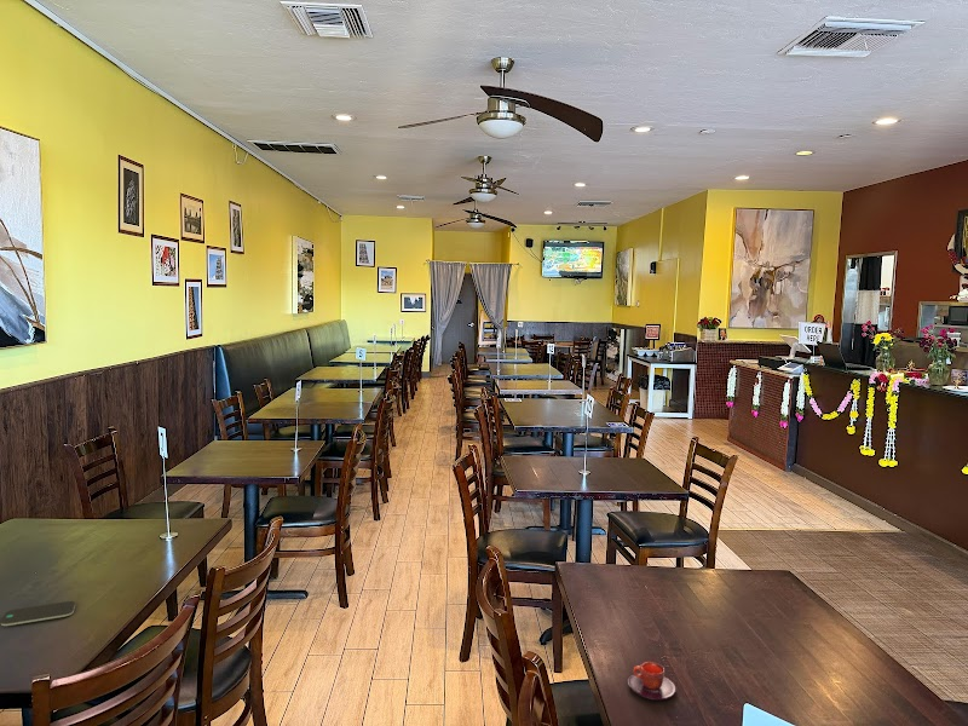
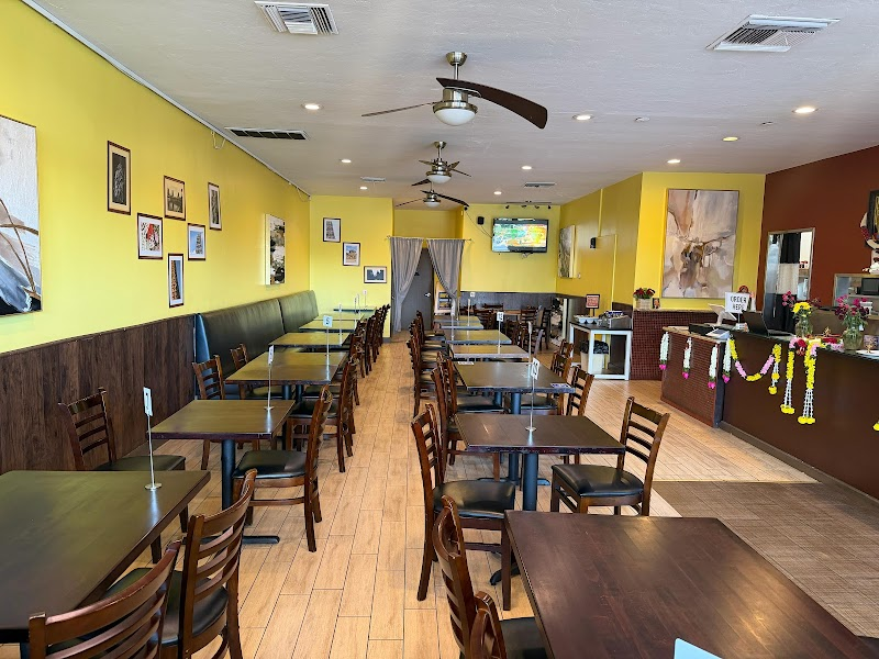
- teacup (652, 678)
- smartphone (39, 612)
